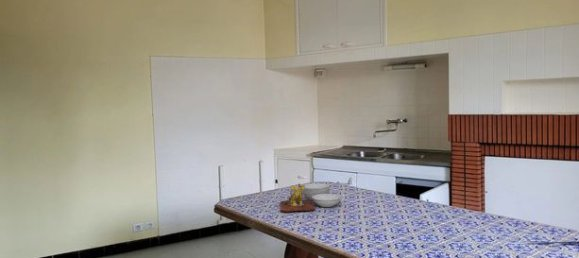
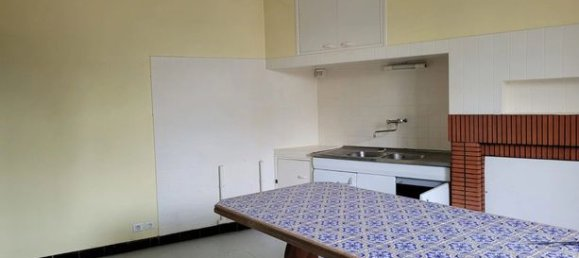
- cutting board (310, 191)
